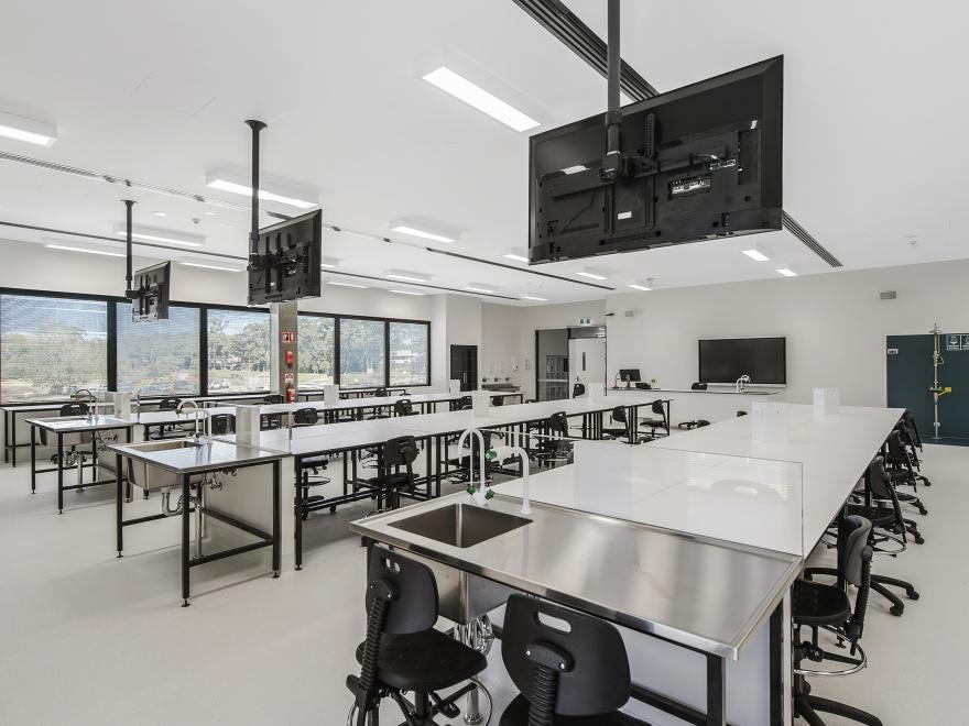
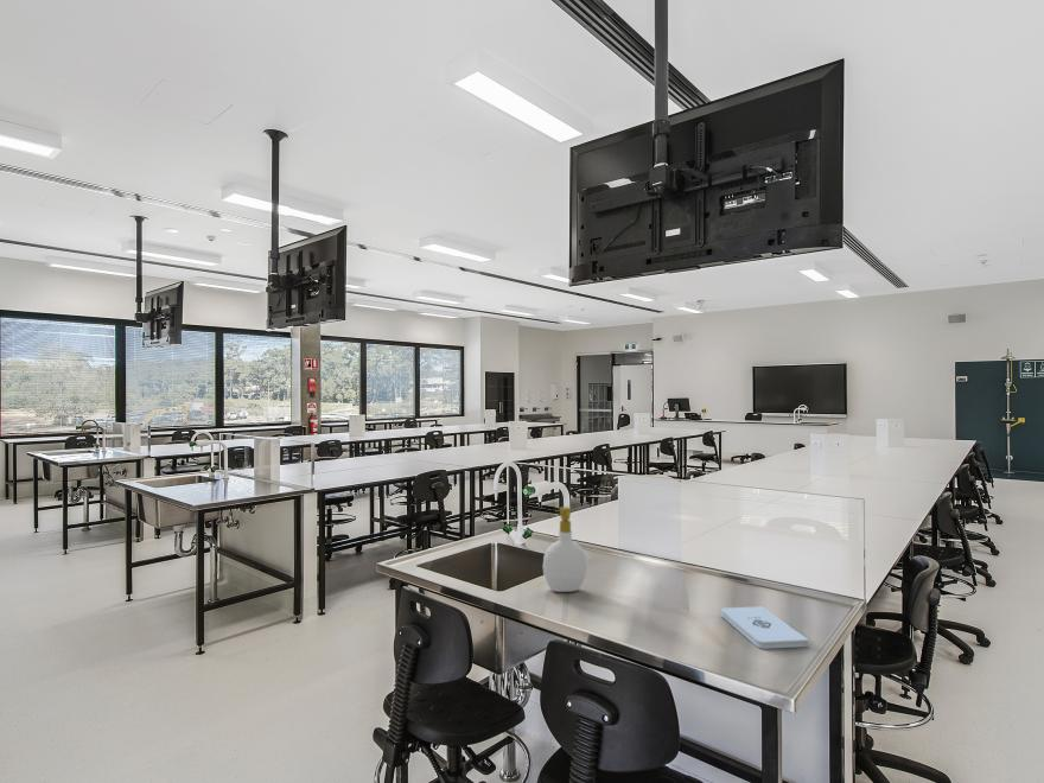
+ notepad (760, 625)
+ soap bottle (565, 548)
